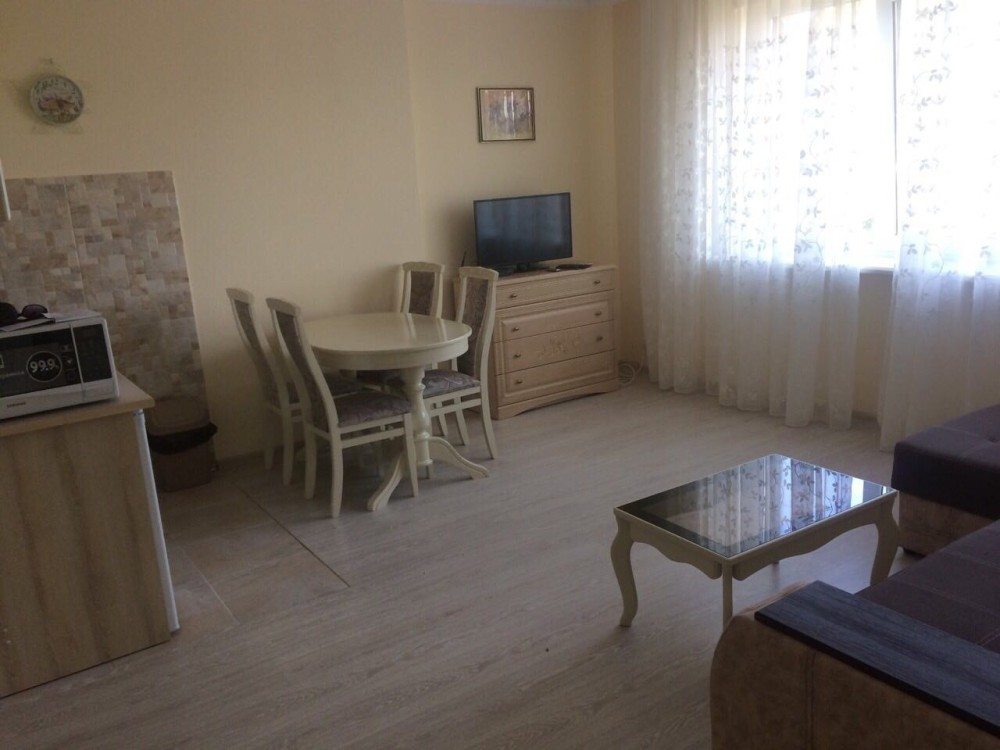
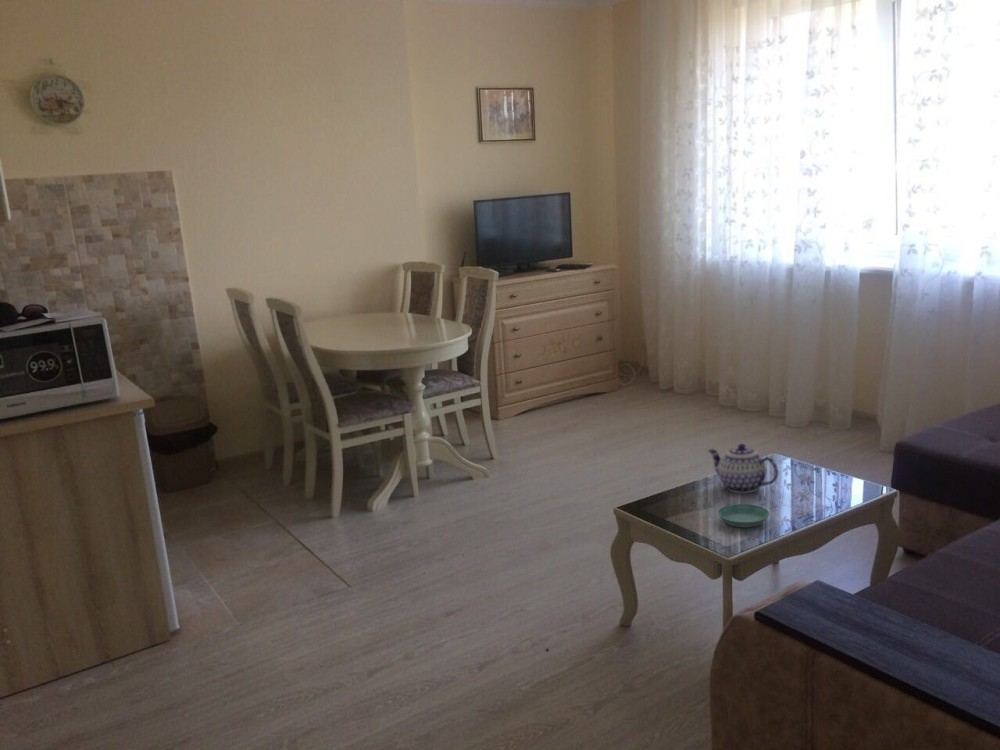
+ saucer (743, 516)
+ teapot (742, 466)
